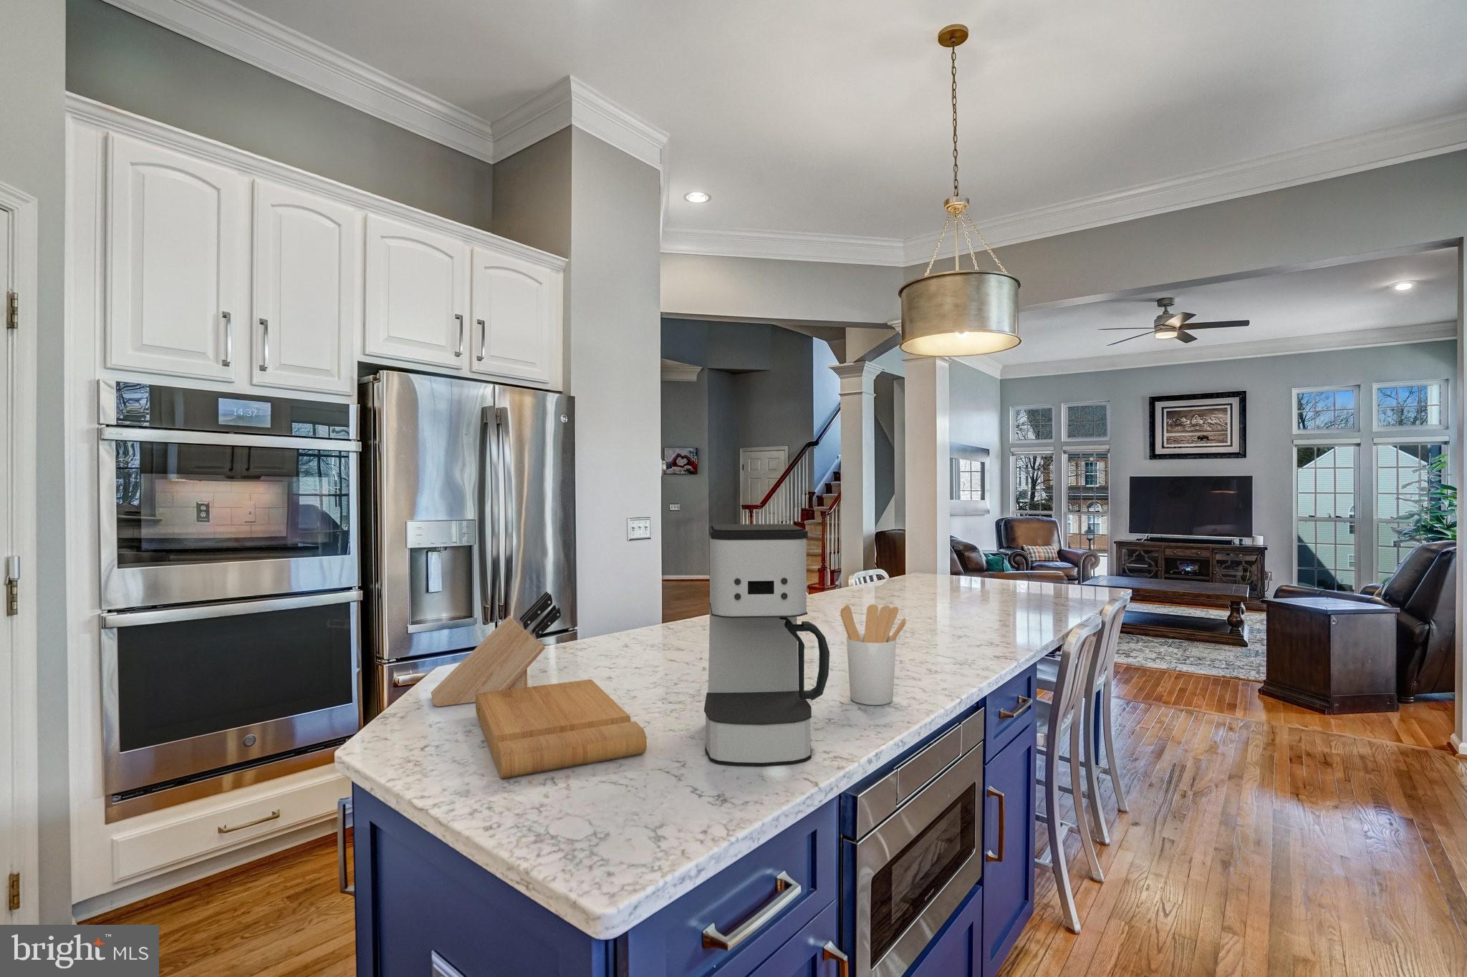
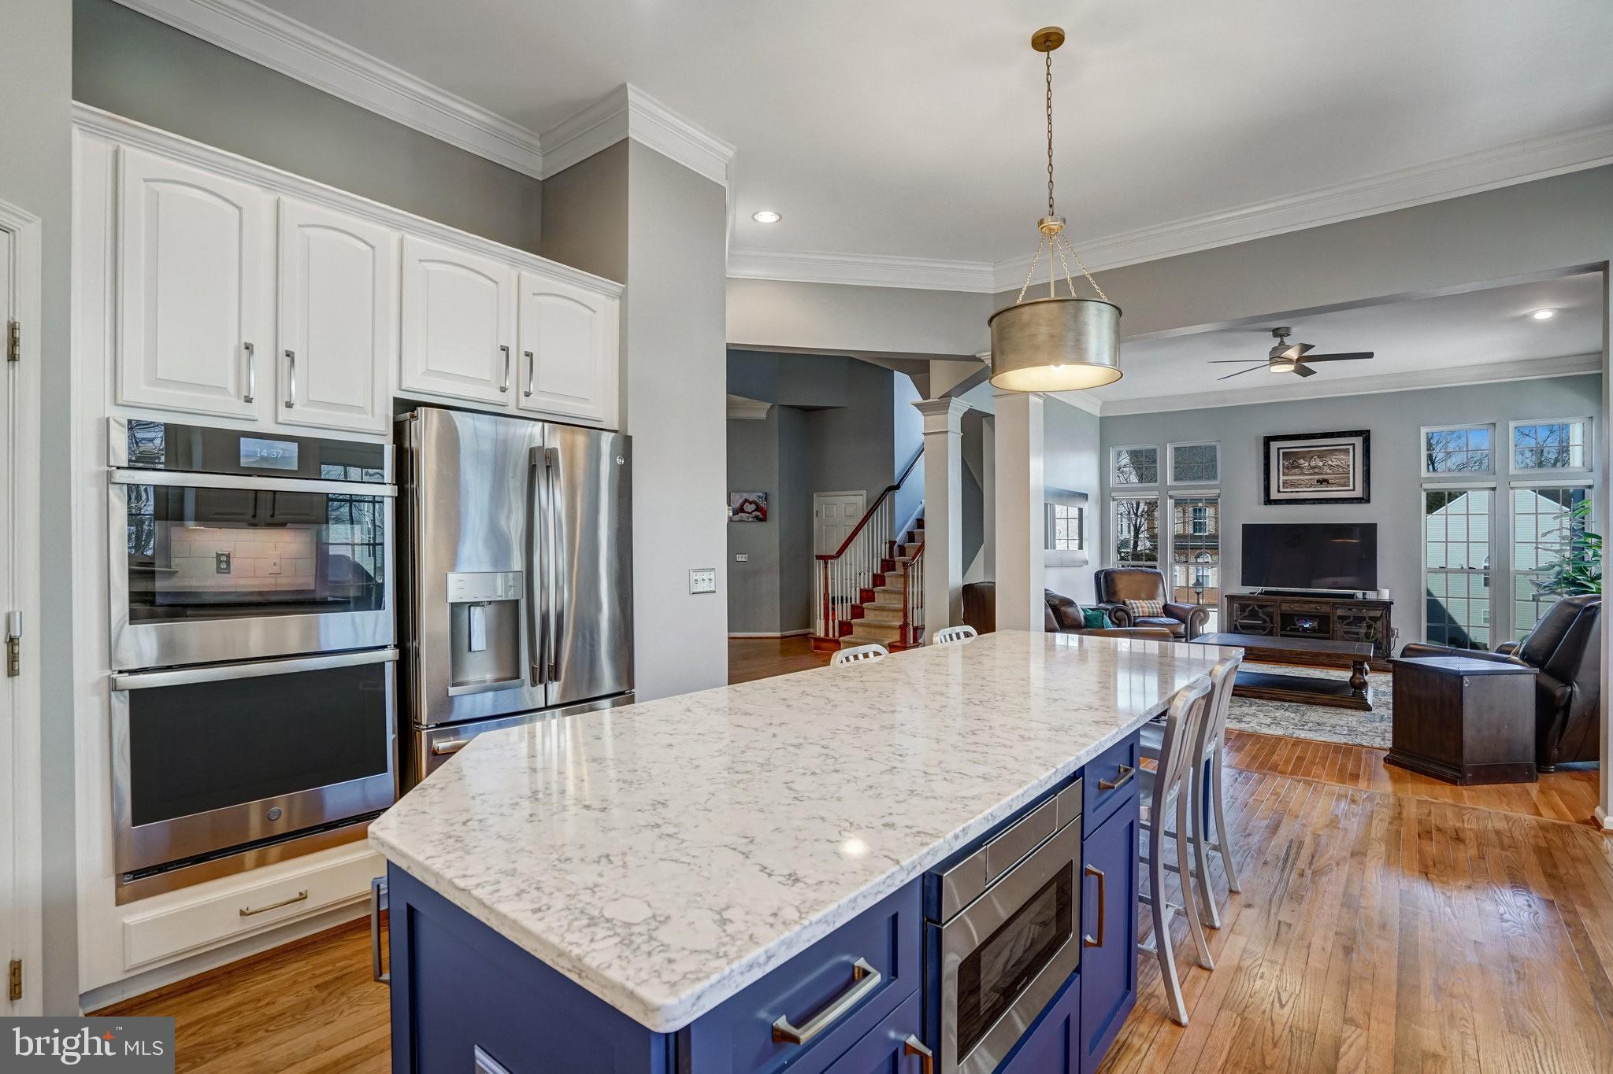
- utensil holder (875, 651)
- knife block (497, 644)
- coffee maker (765, 635)
- cutting board (553, 721)
